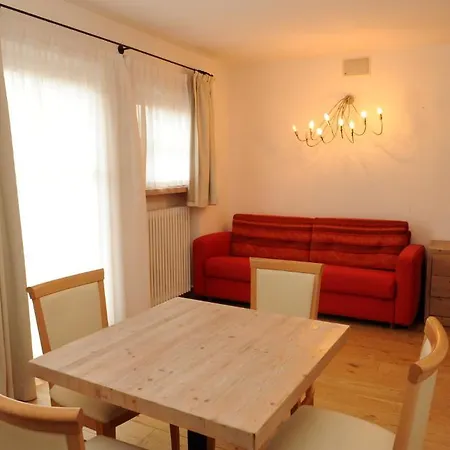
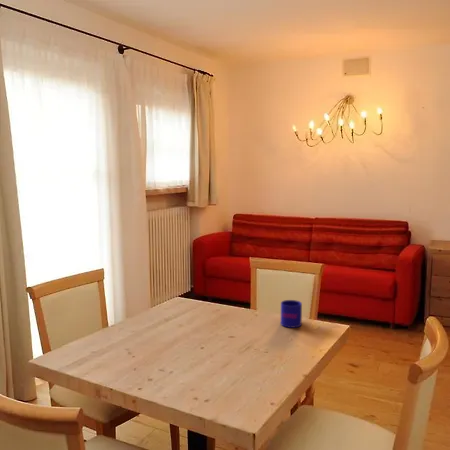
+ mug (291, 312)
